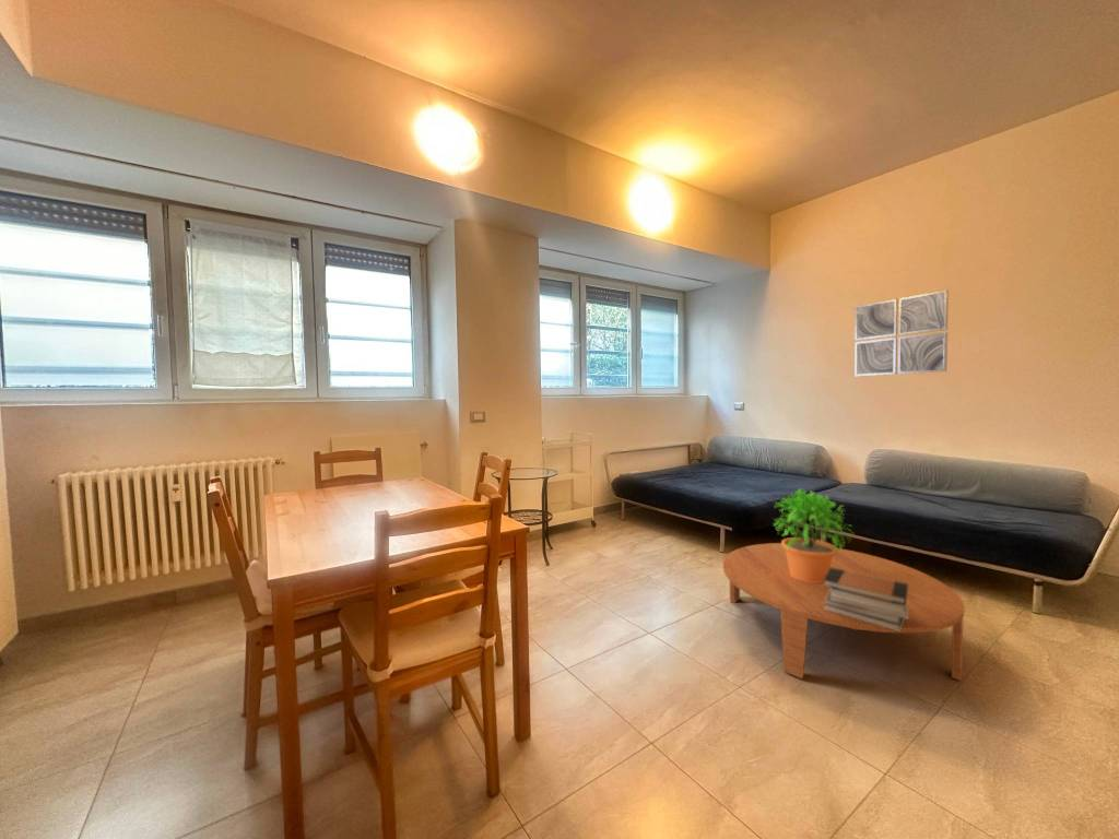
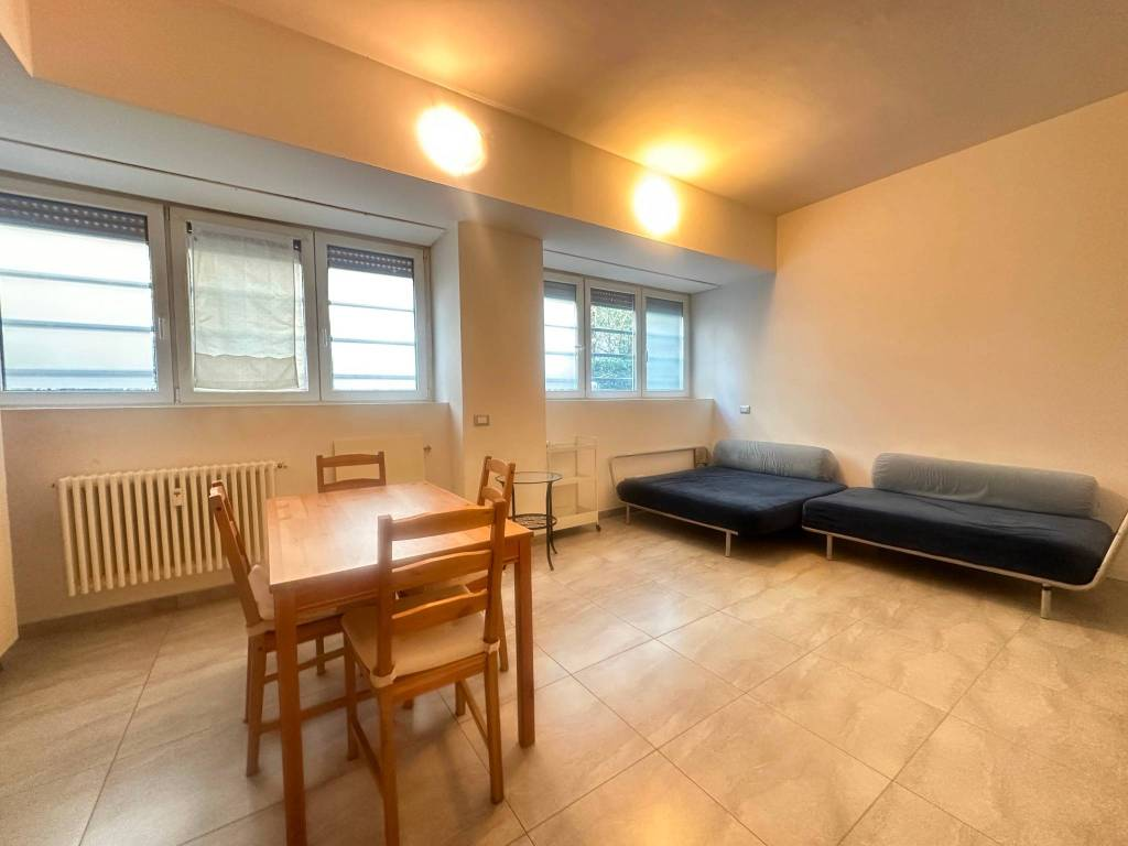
- book stack (864, 596)
- potted plant (808, 531)
- wall art (898, 338)
- coffee table (824, 604)
